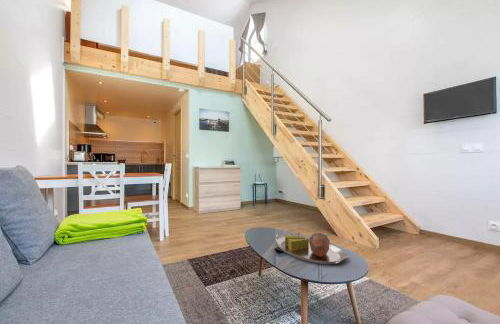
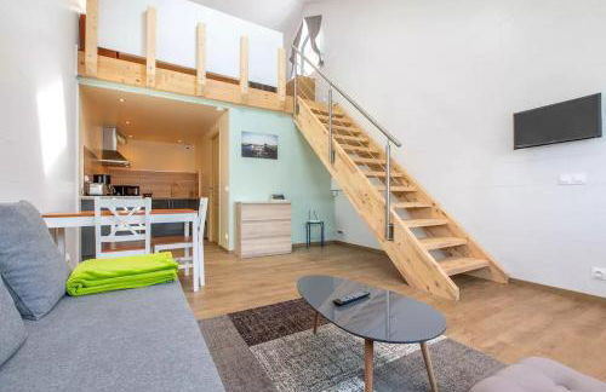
- serving tray (308, 240)
